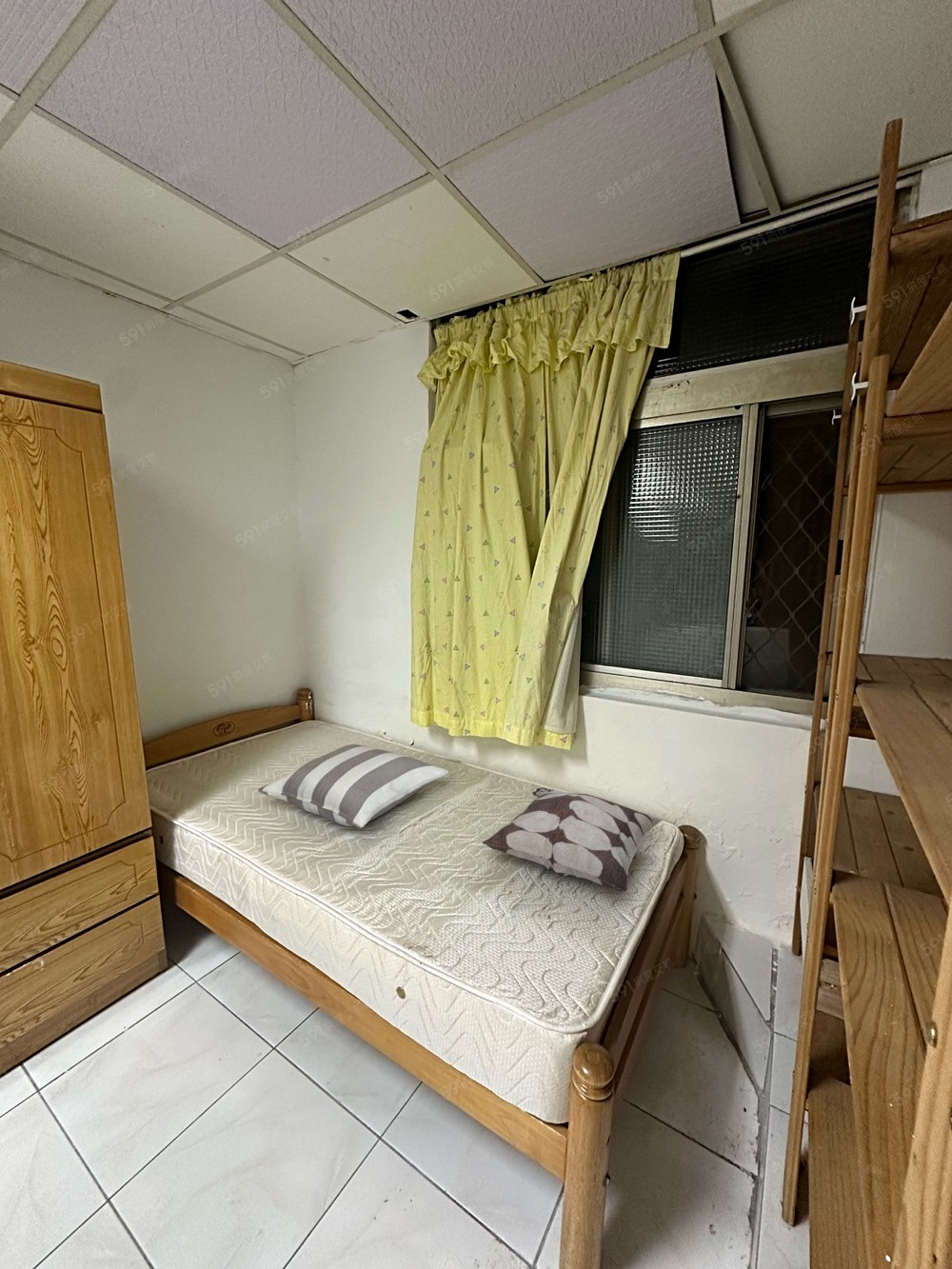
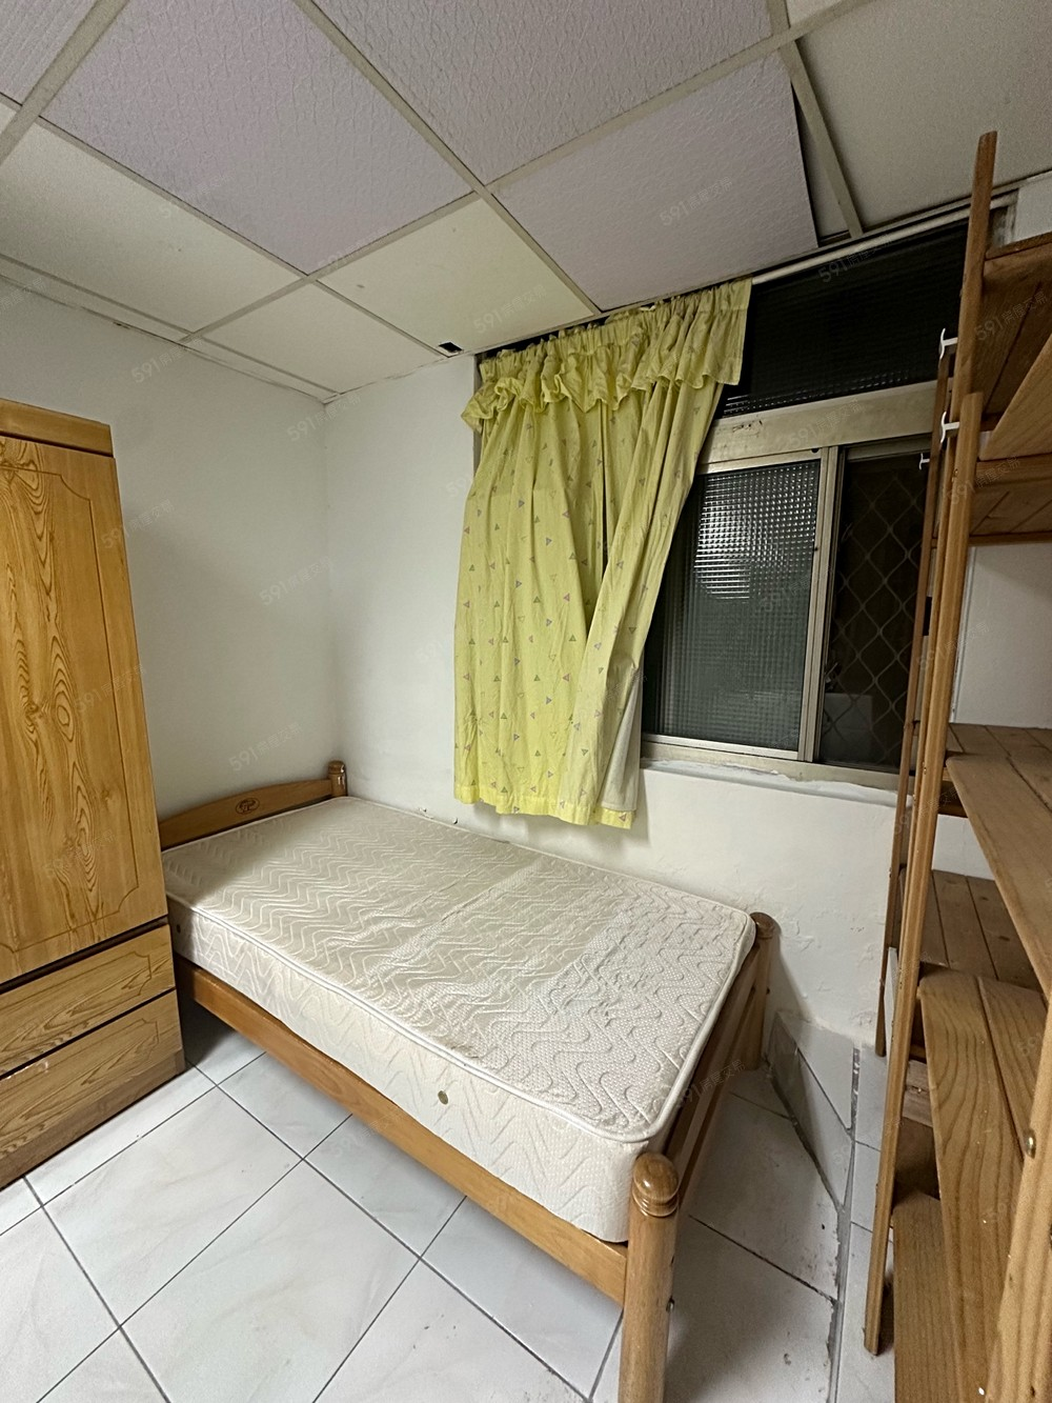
- pillow (357, 780)
- decorative pillow (574, 829)
